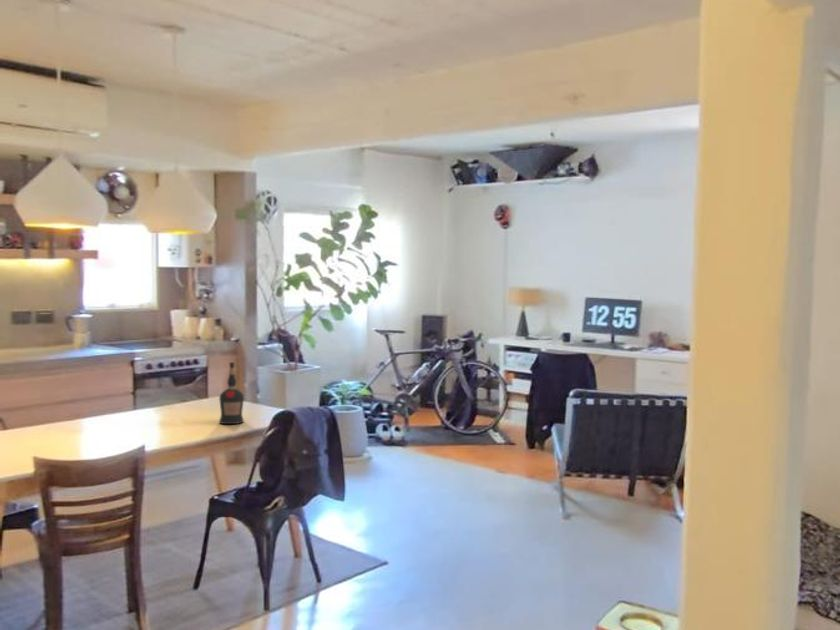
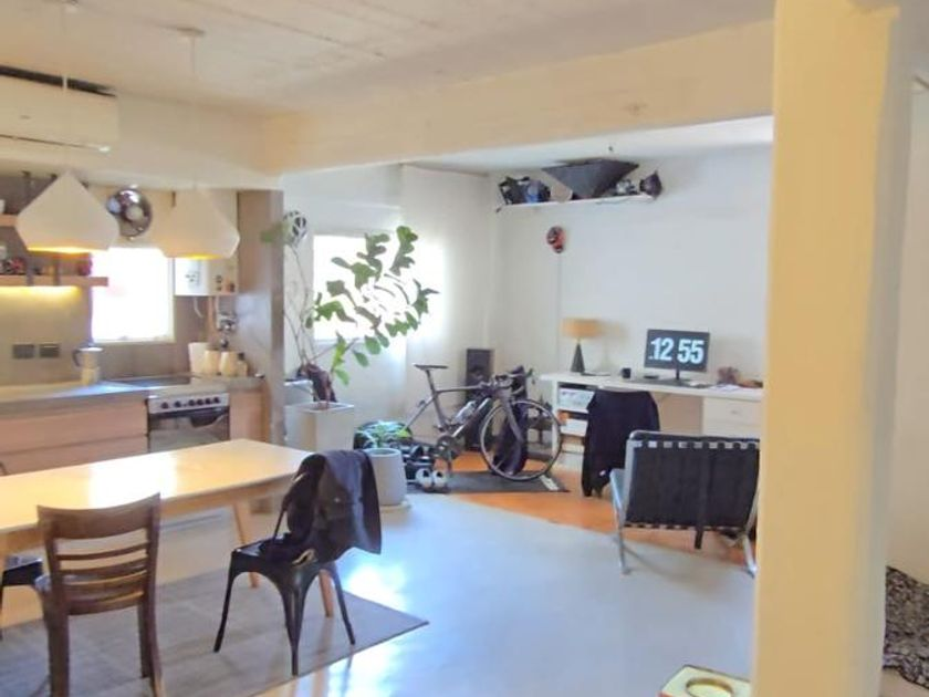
- liquor bottle (231, 392)
